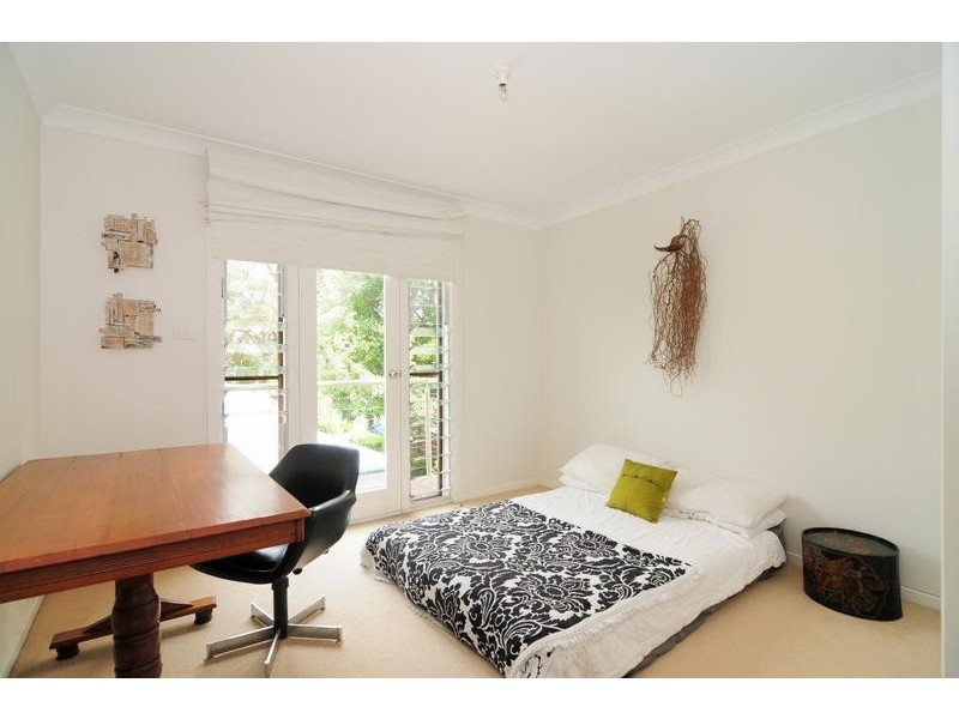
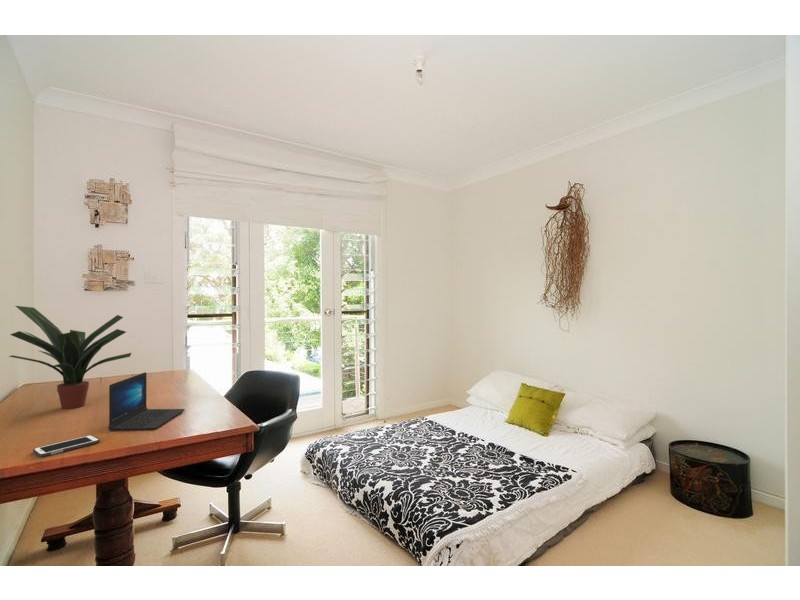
+ cell phone (67, 445)
+ laptop (145, 398)
+ potted plant (70, 355)
